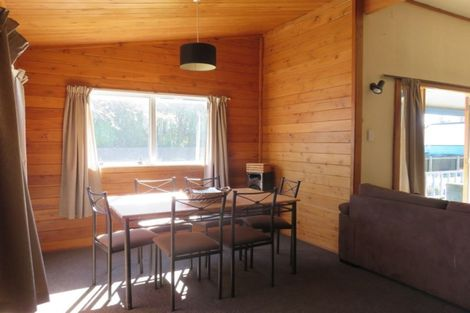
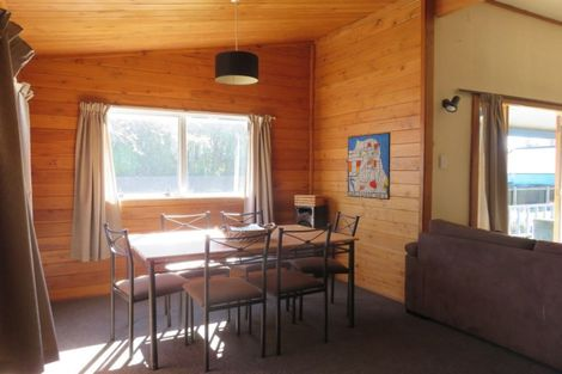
+ wall art (367, 166)
